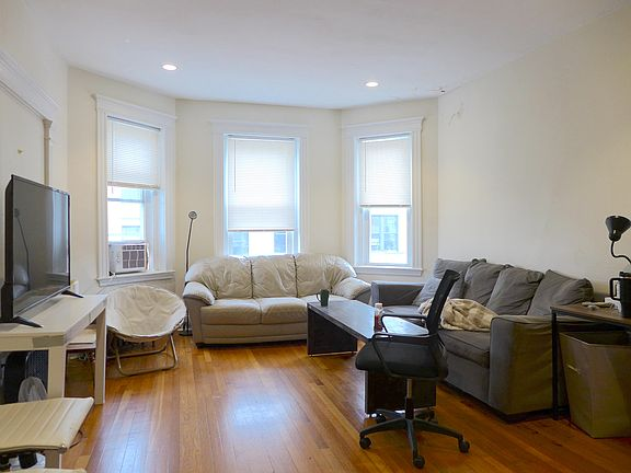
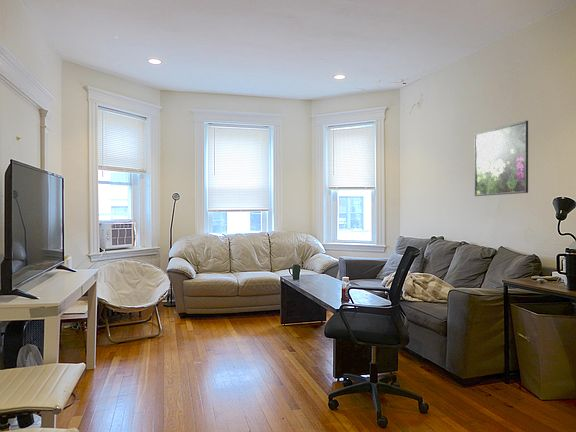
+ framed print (499, 161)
